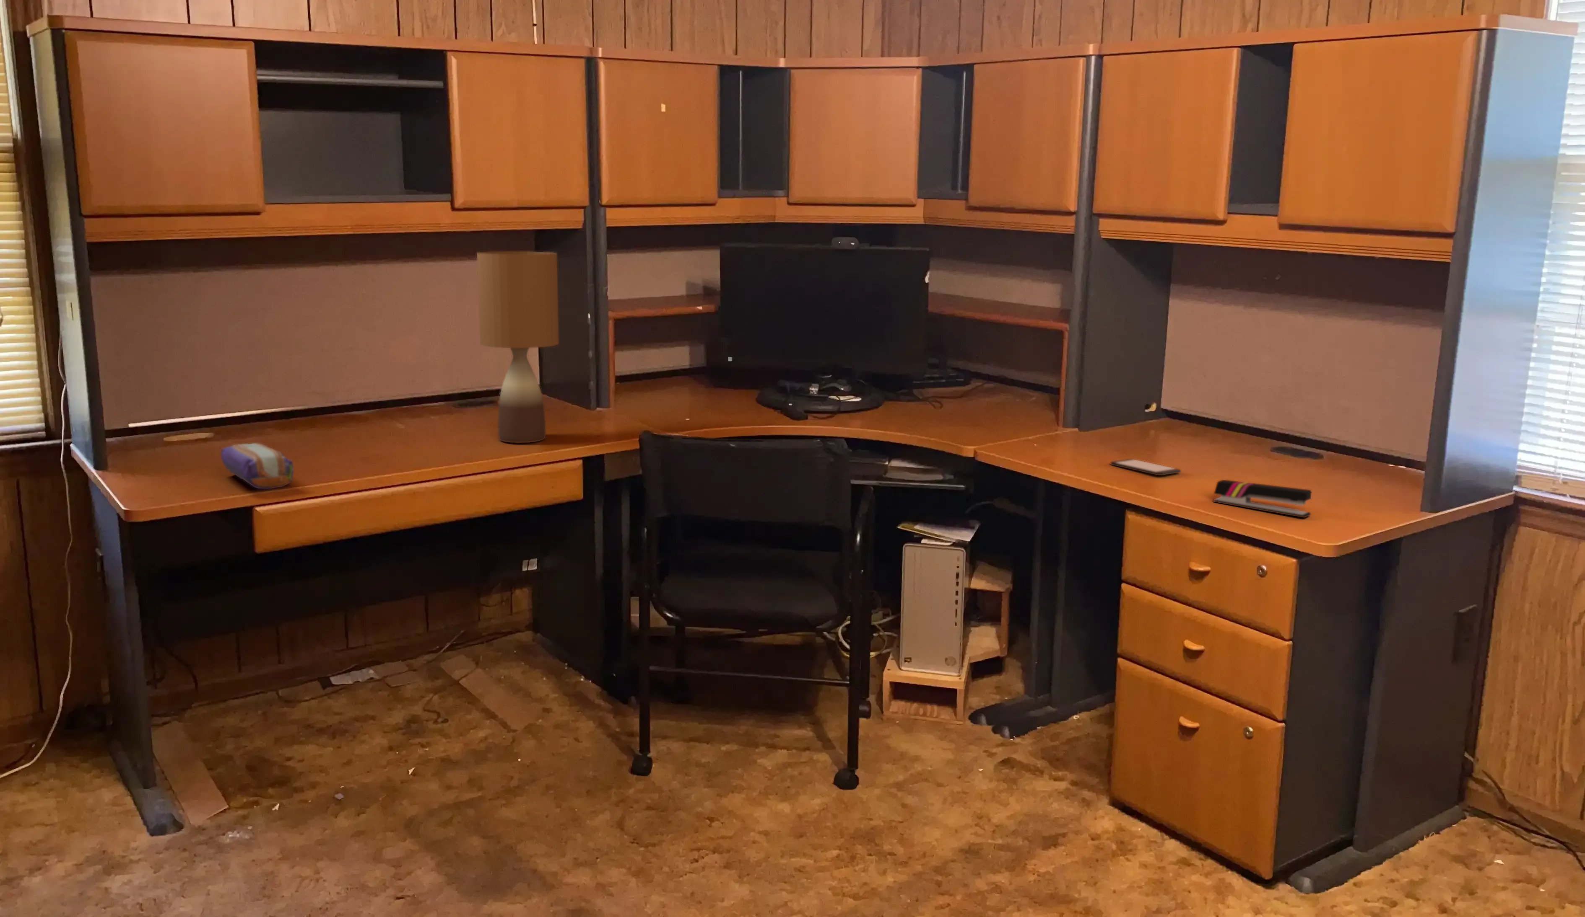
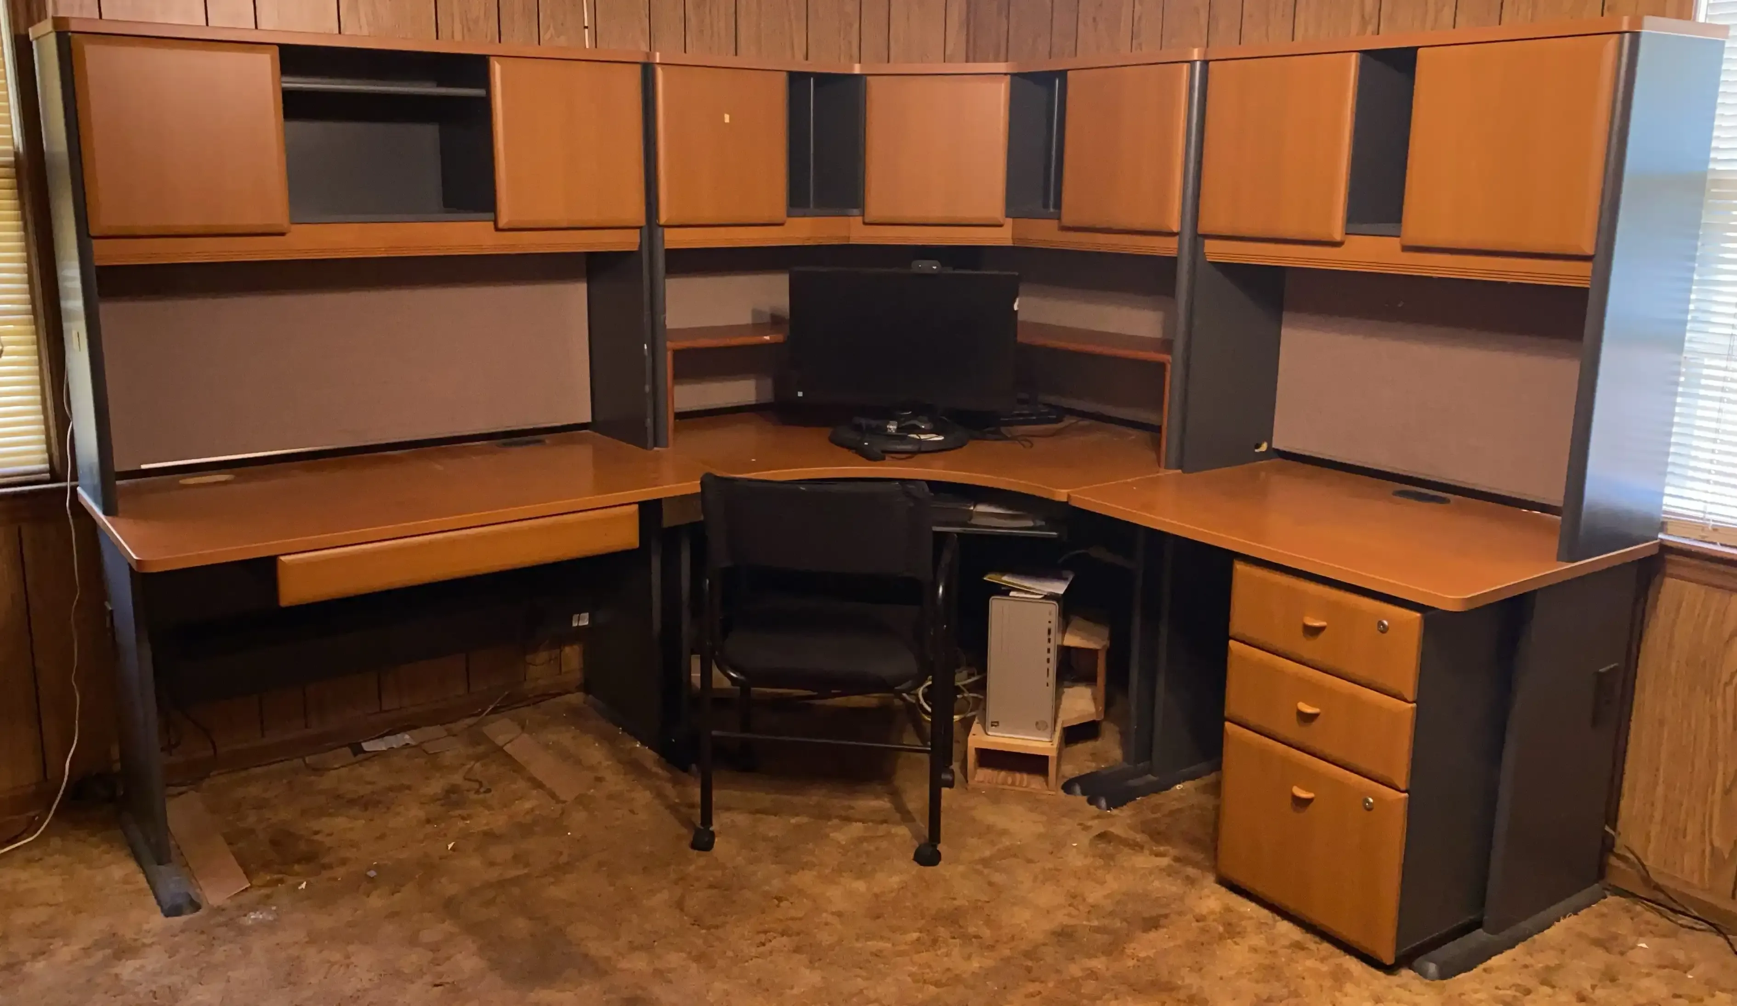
- smartphone (1145, 466)
- pencil case (257, 465)
- table lamp (520, 347)
- stapler (1262, 496)
